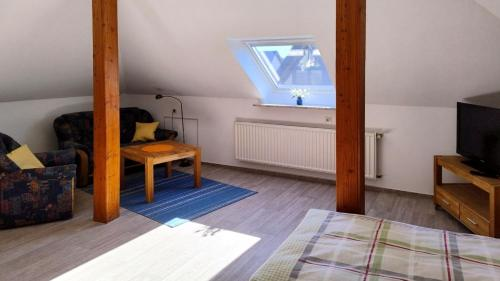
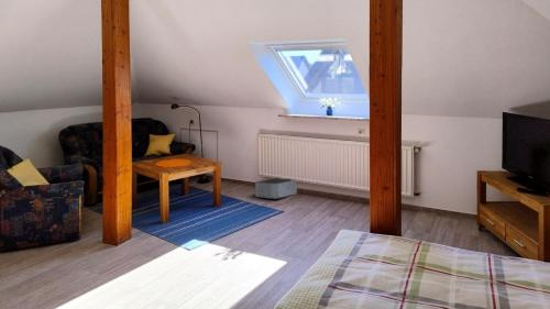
+ storage bin (276, 187)
